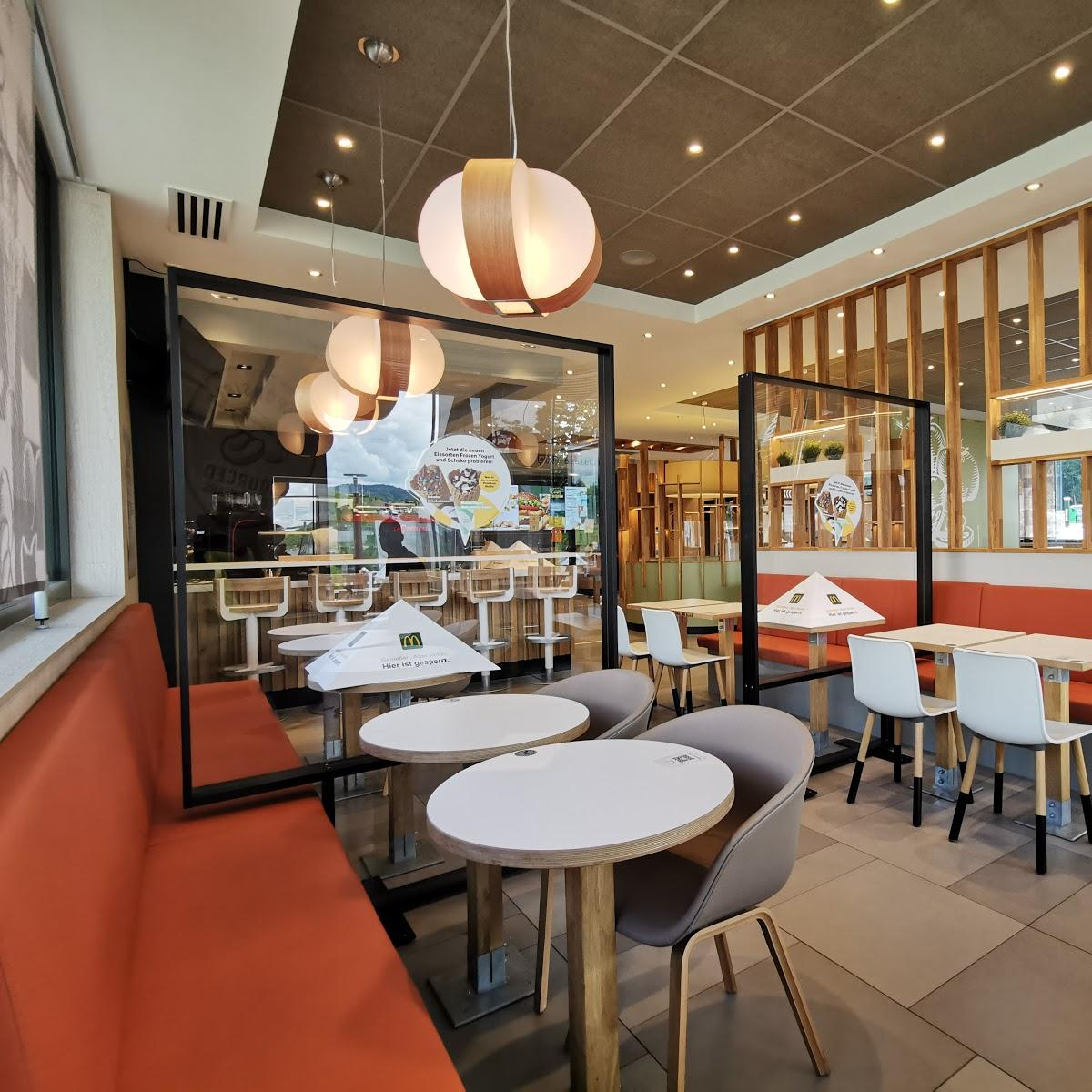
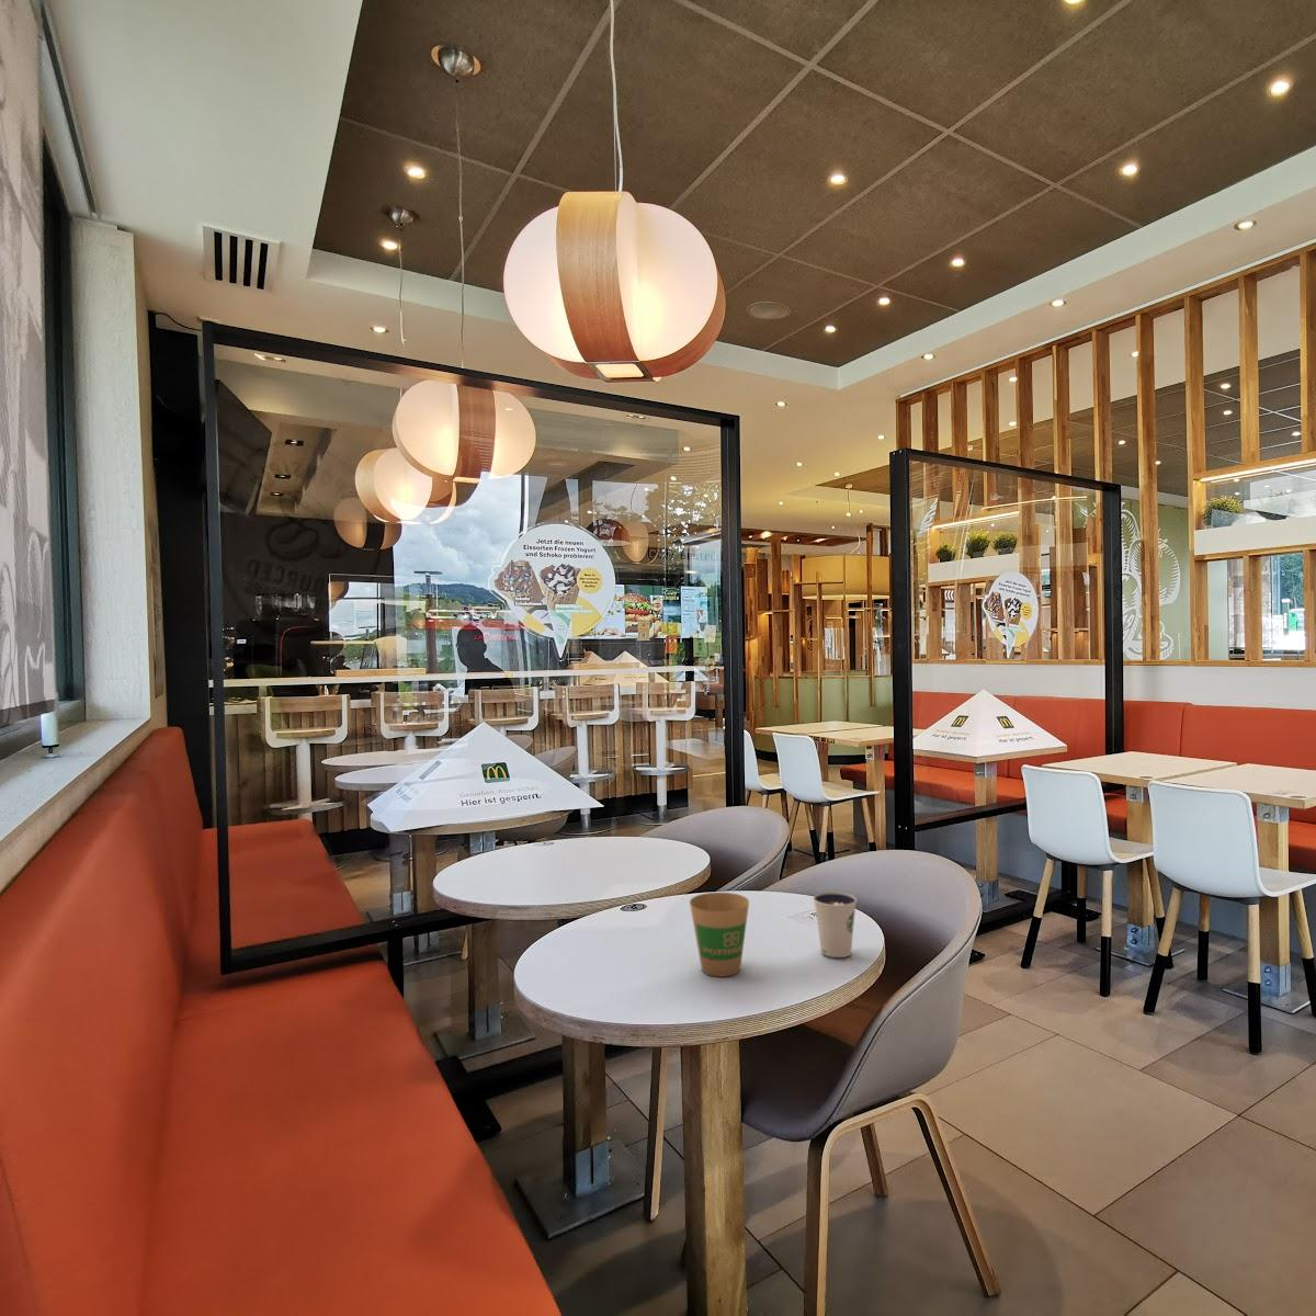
+ dixie cup (835, 924)
+ paper cup (719, 934)
